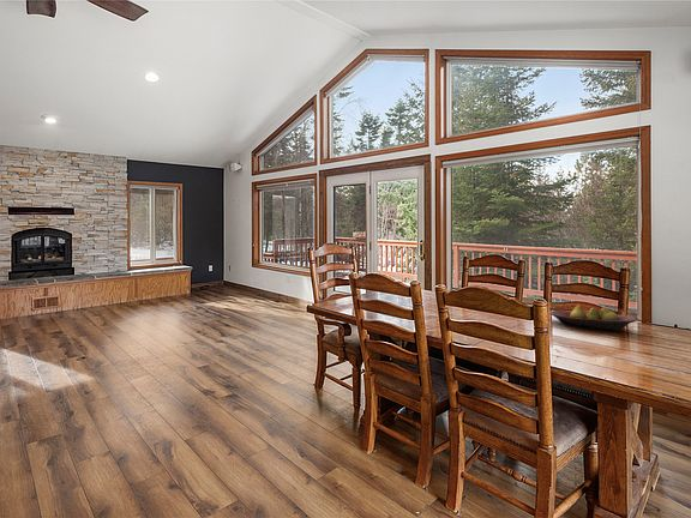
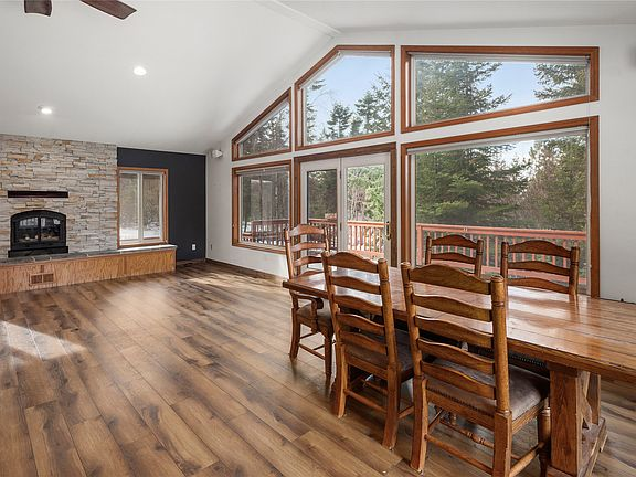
- fruit bowl (590, 315)
